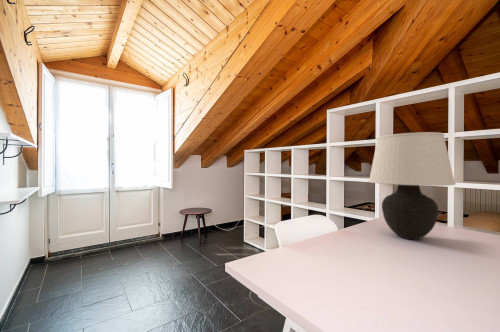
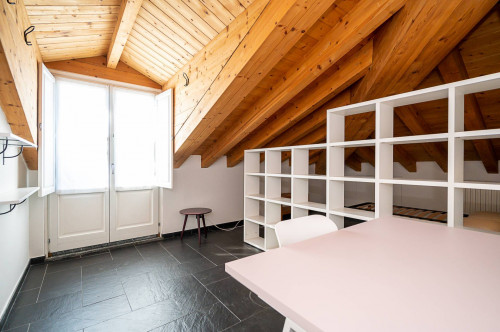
- table lamp (408, 185)
